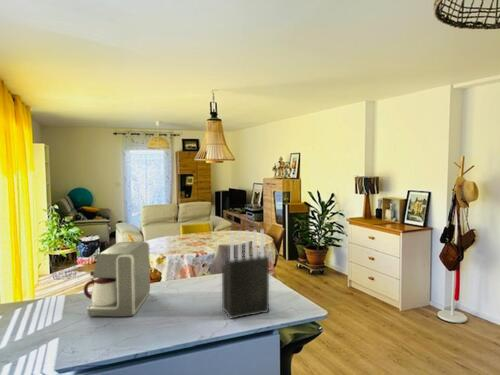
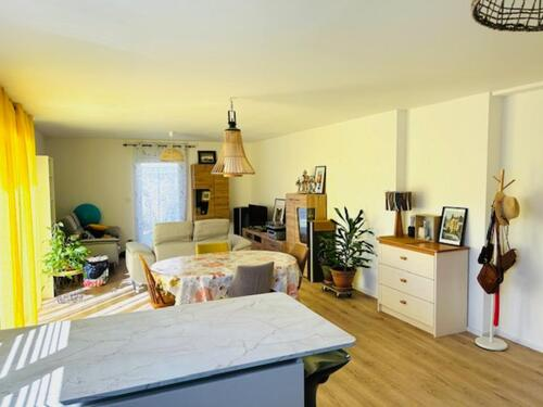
- coffee maker (121, 276)
- knife block (244, 269)
